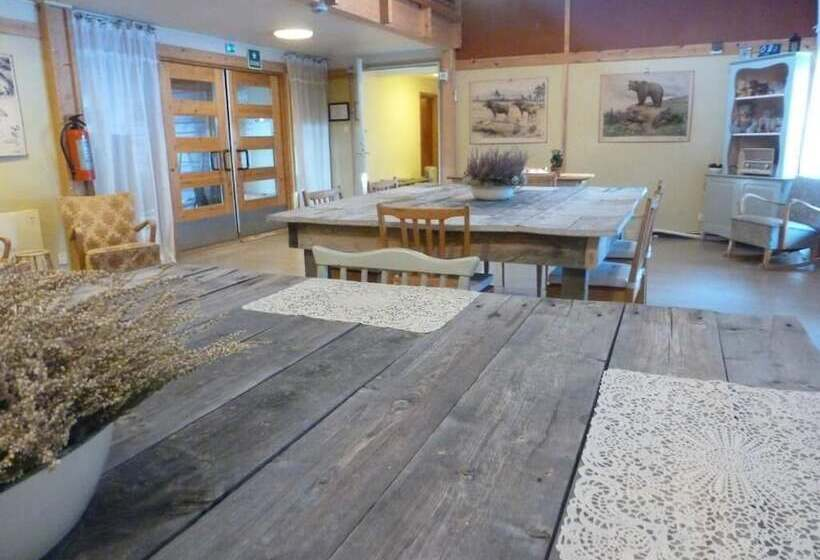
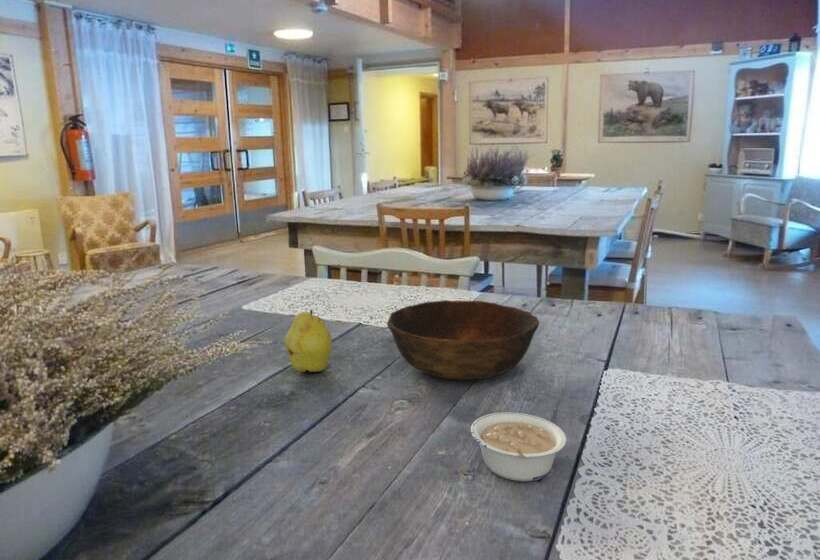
+ fruit (308, 340)
+ bowl (461, 341)
+ legume (519, 446)
